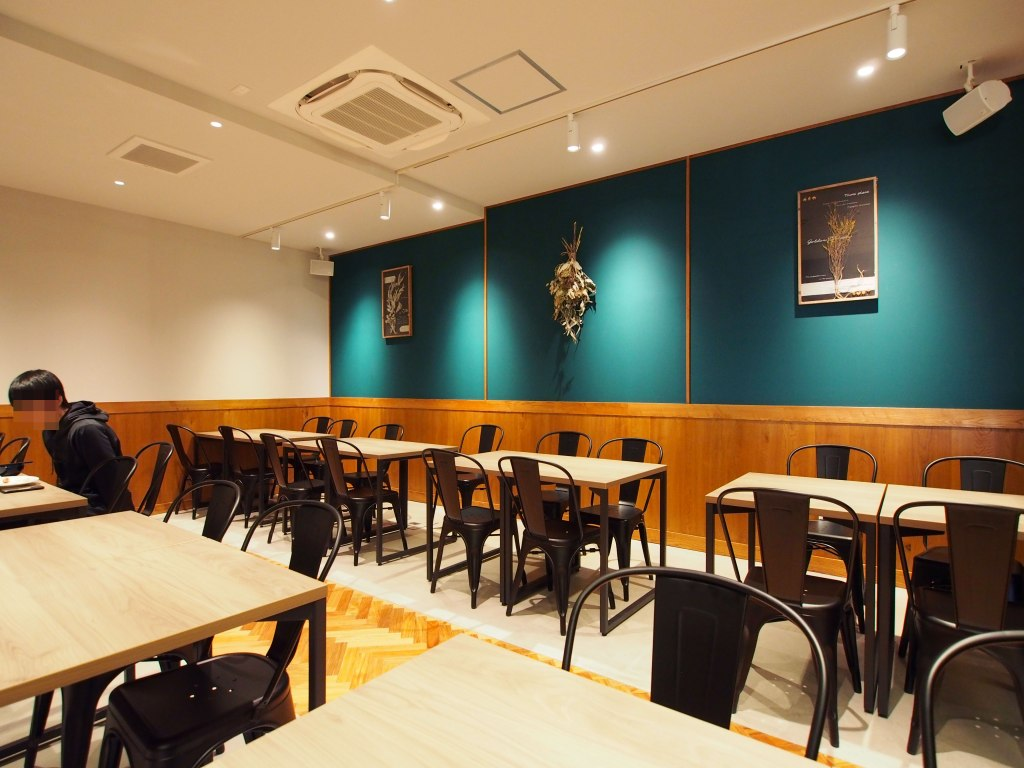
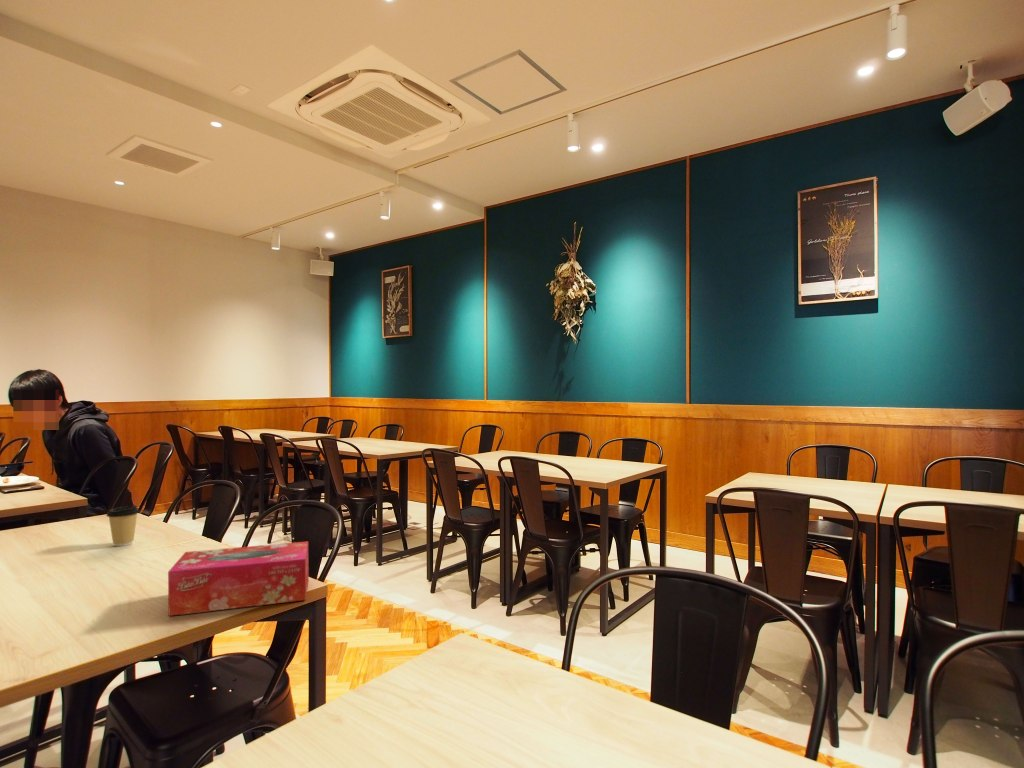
+ coffee cup (123, 525)
+ tissue box (244, 575)
